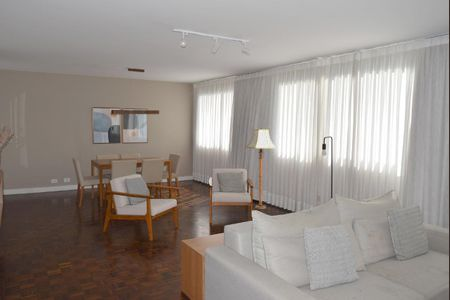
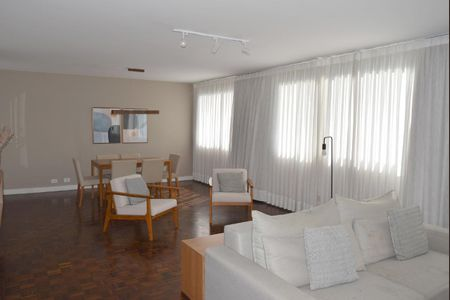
- floor lamp (260, 167)
